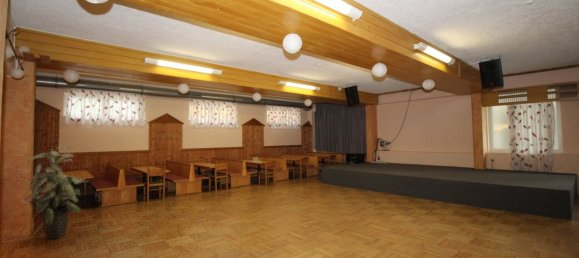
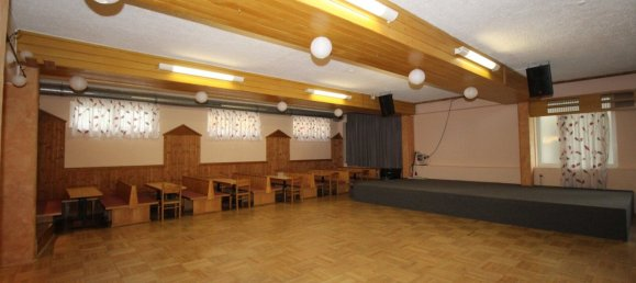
- indoor plant (58, 192)
